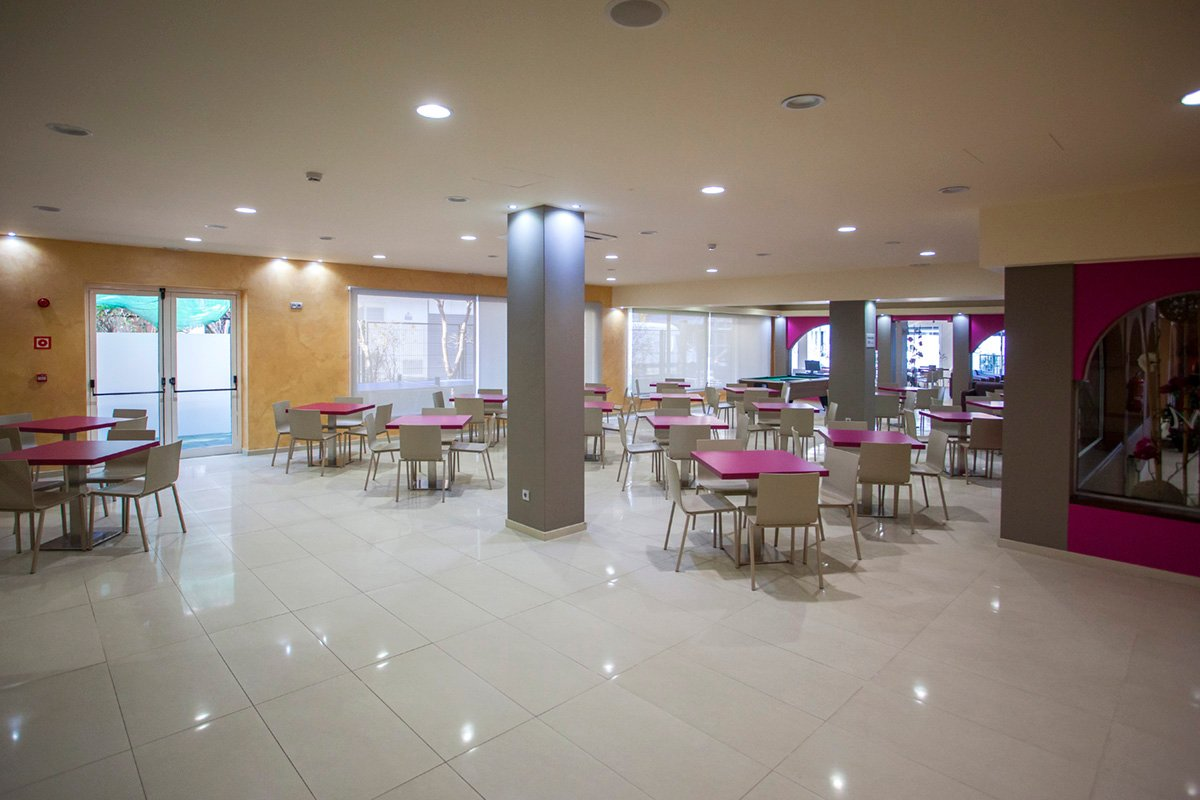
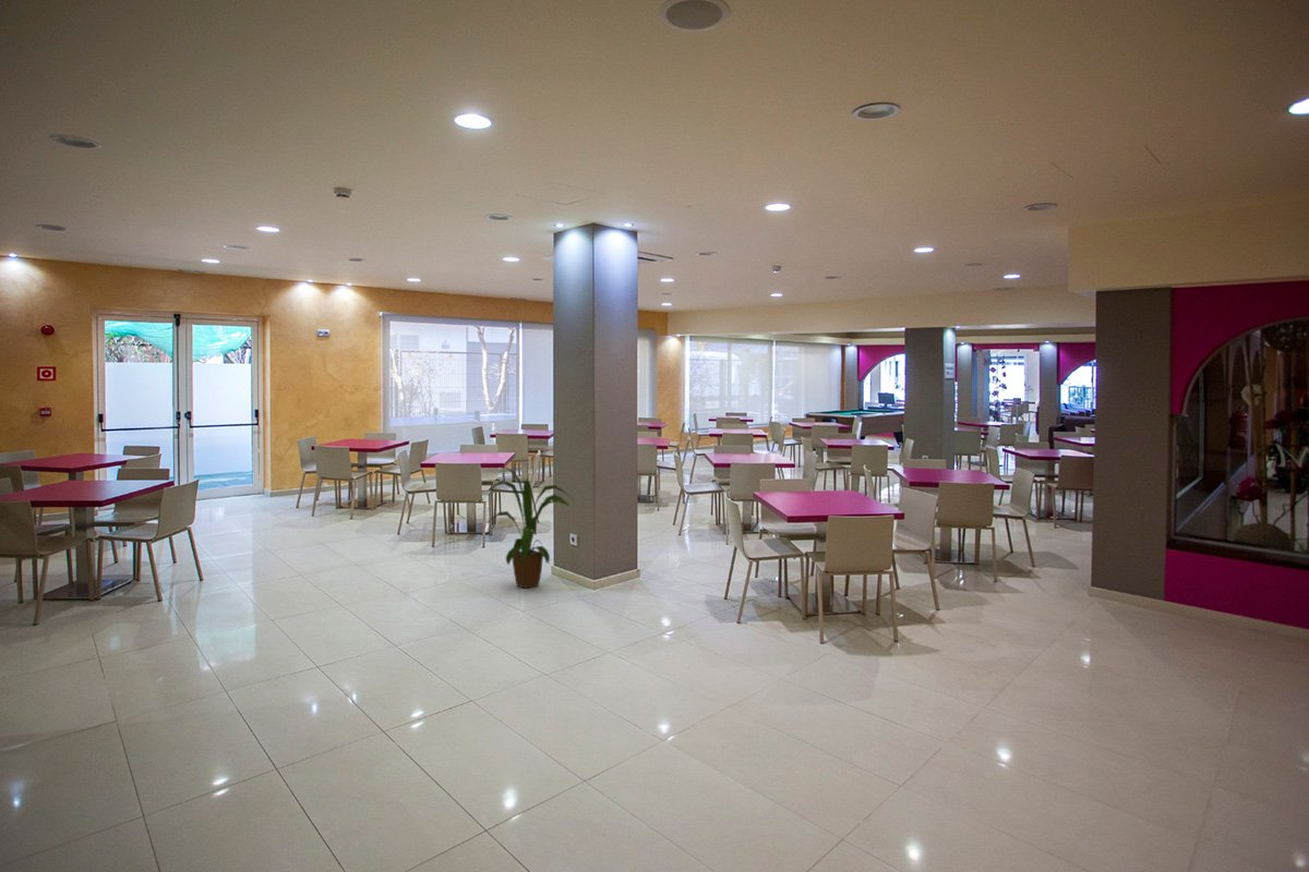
+ house plant (531, 528)
